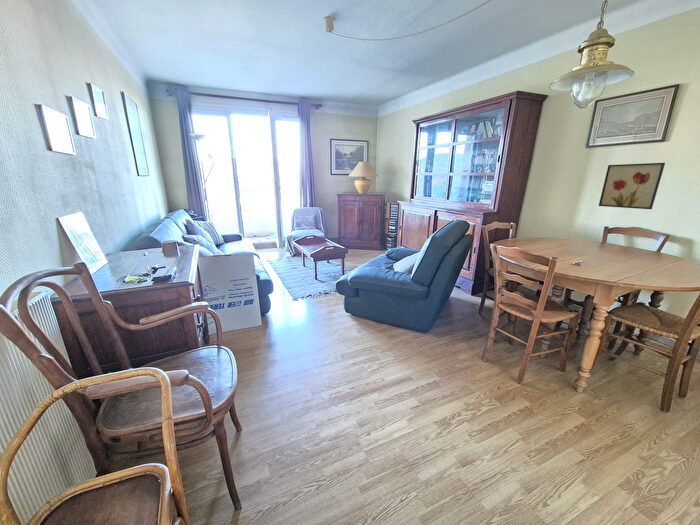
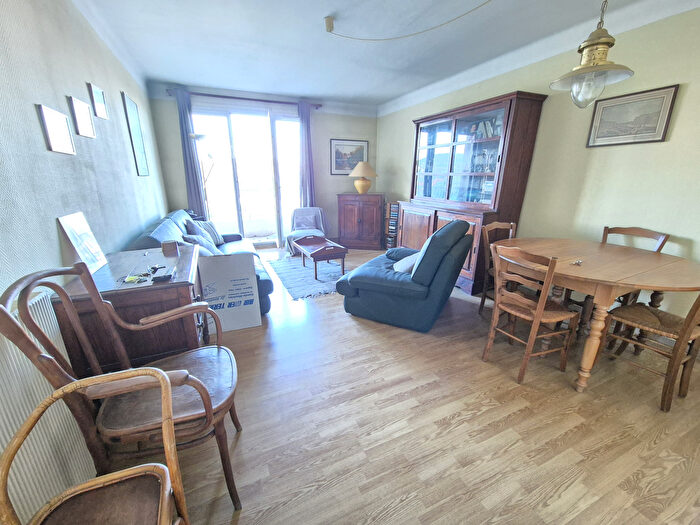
- wall art (629, 186)
